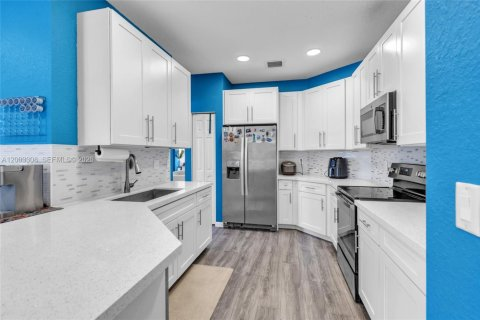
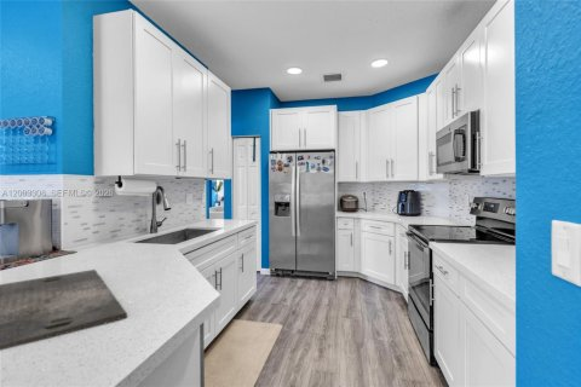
+ cutting board (54, 299)
